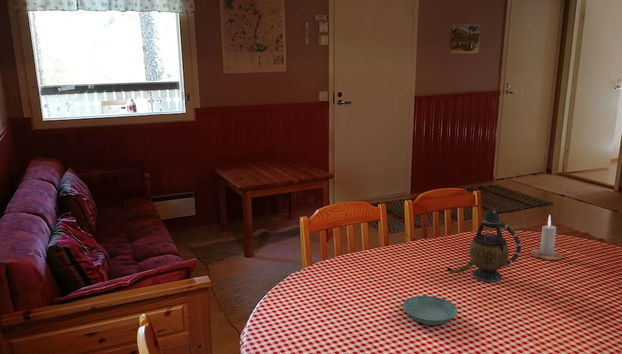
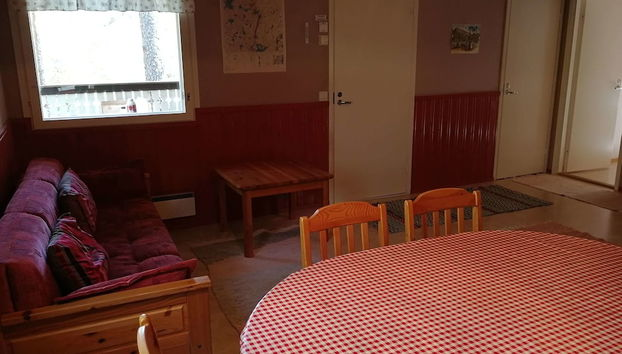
- candle (548, 234)
- saucer (429, 311)
- teapot (480, 244)
